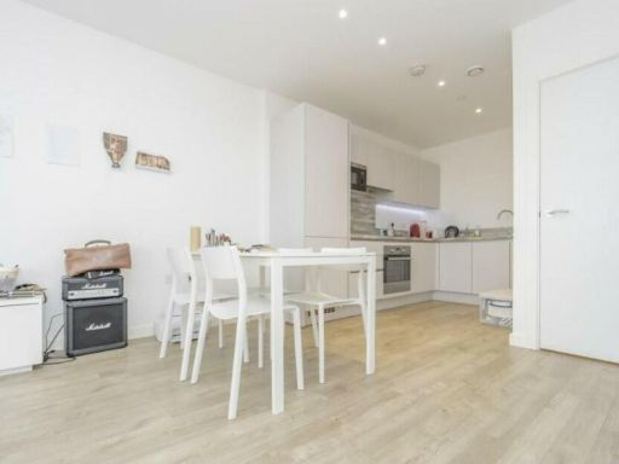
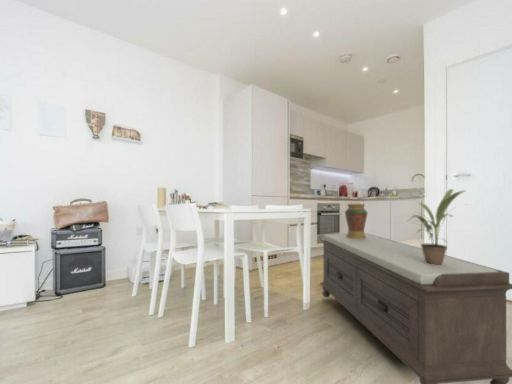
+ decorative vase (356, 220)
+ bench (385, 287)
+ potted plant (438, 226)
